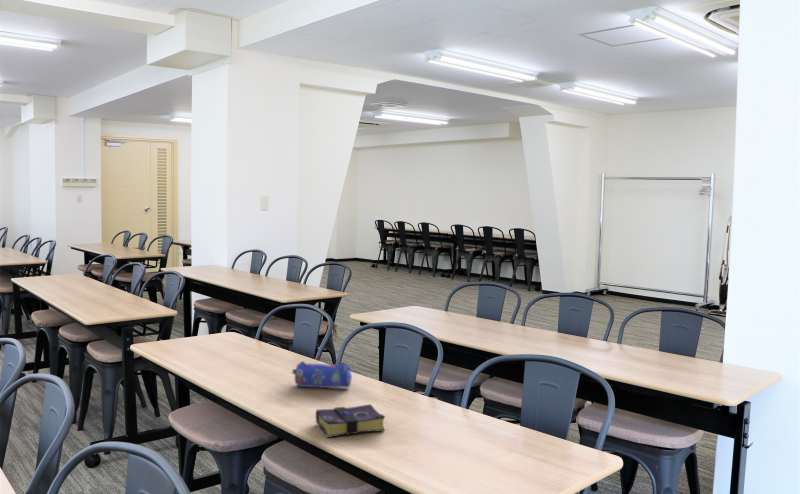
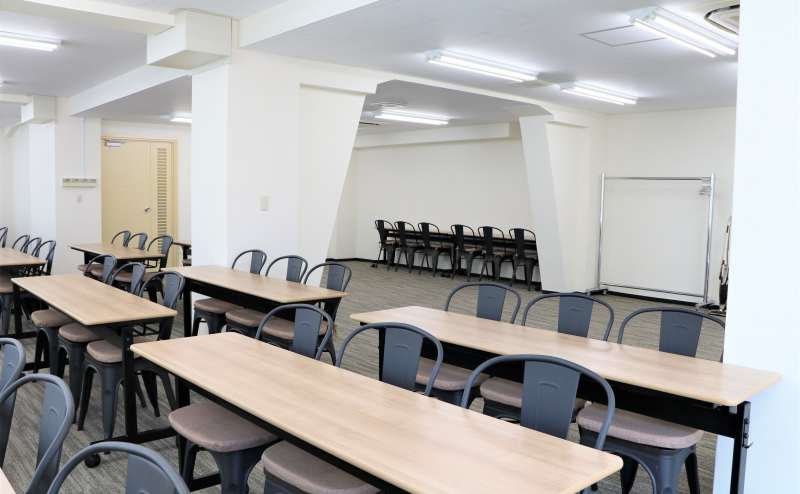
- book (349, 418)
- pencil case (322, 374)
